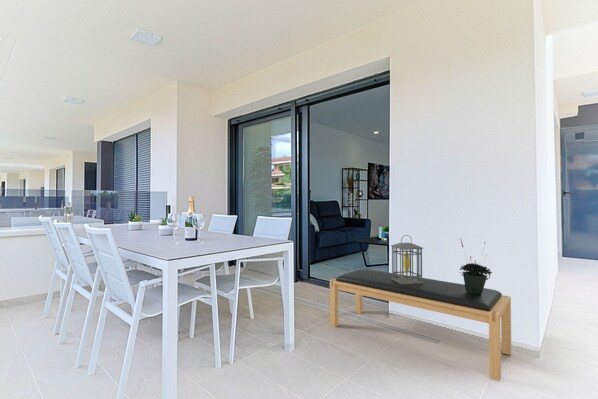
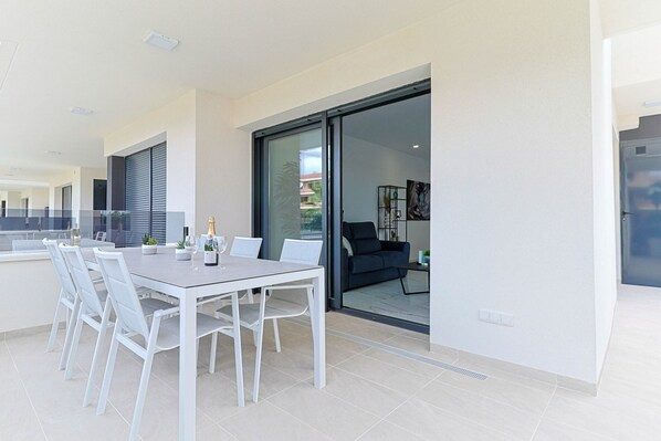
- lantern (406, 258)
- bench (413, 306)
- potted plant (472, 265)
